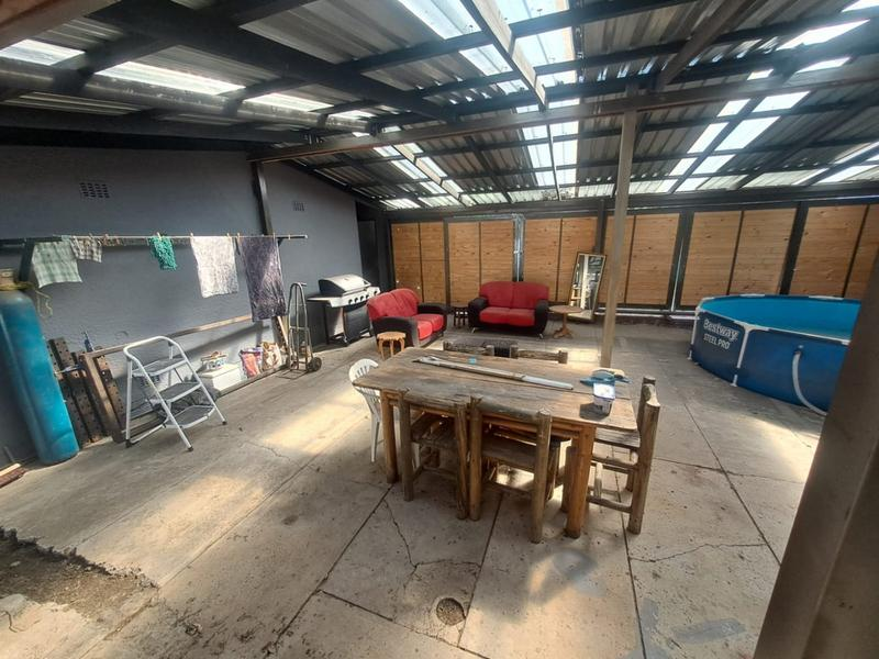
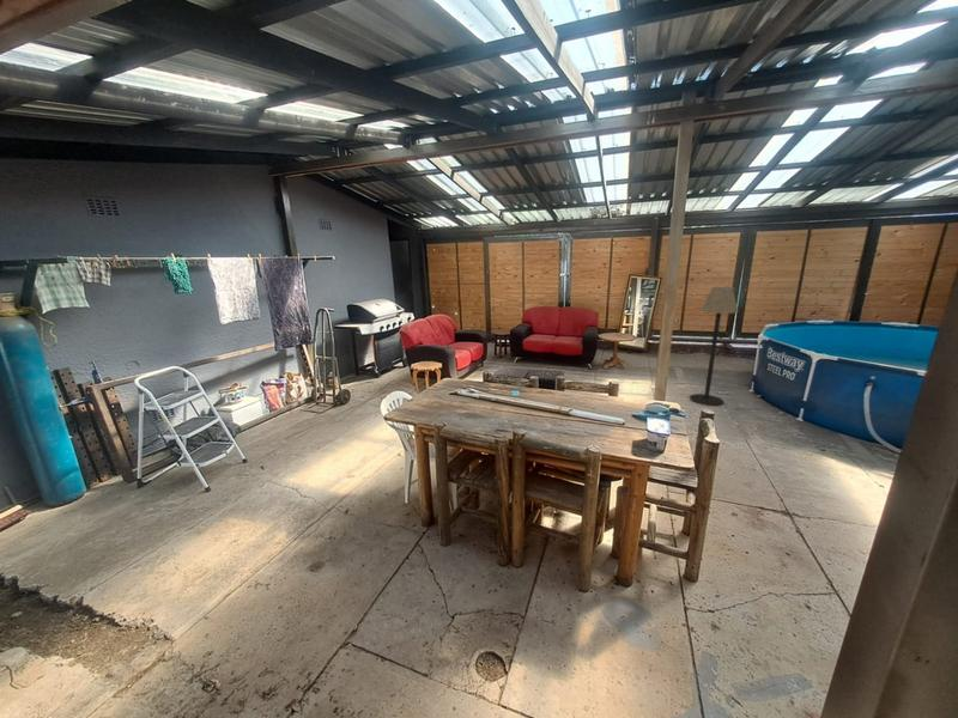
+ floor lamp (714, 346)
